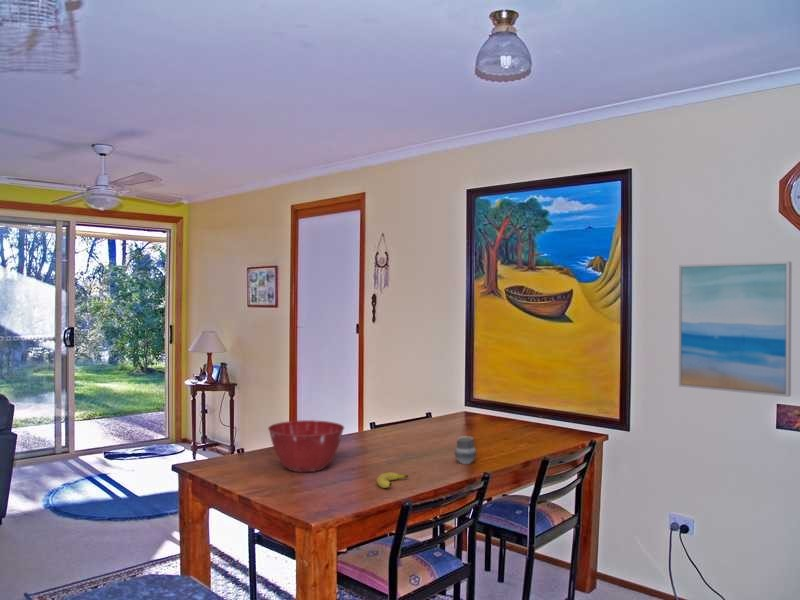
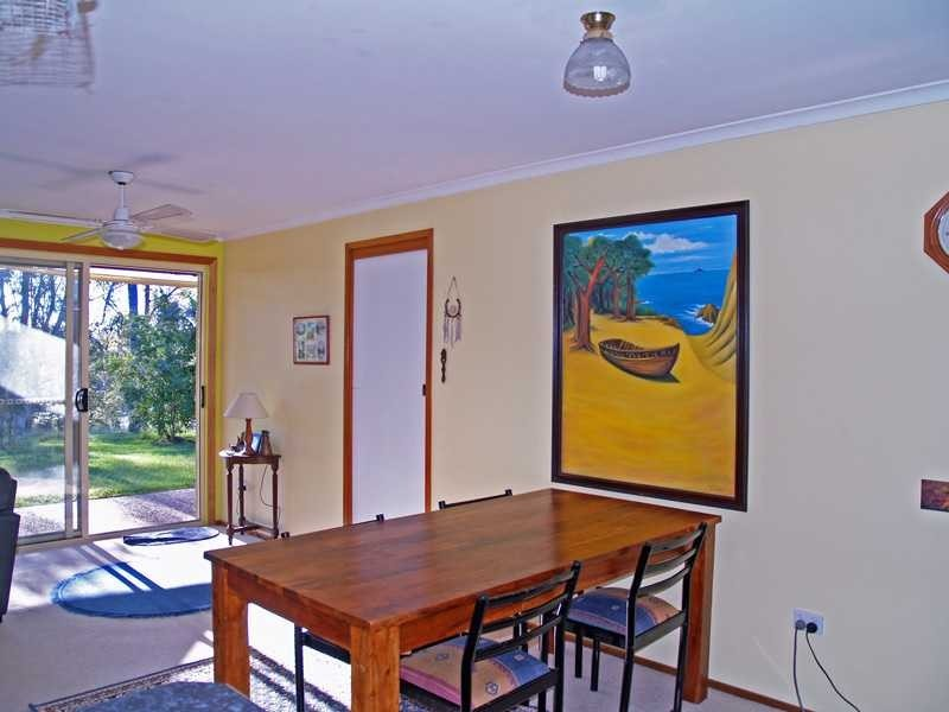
- mixing bowl (306, 447)
- cup (464, 449)
- wall art (732, 327)
- fruit (393, 479)
